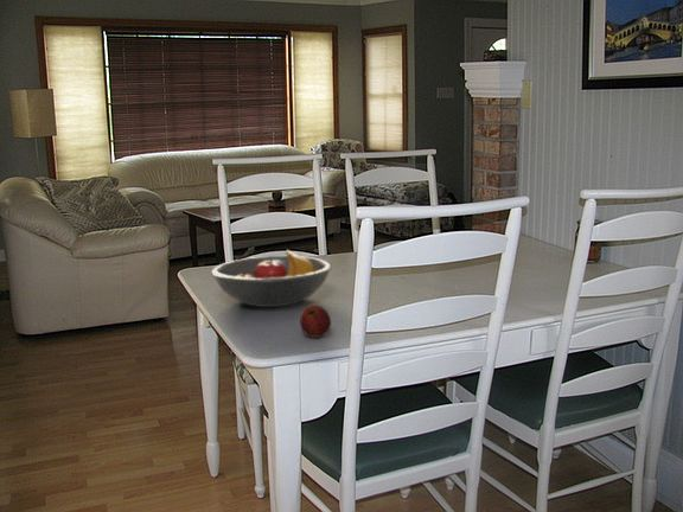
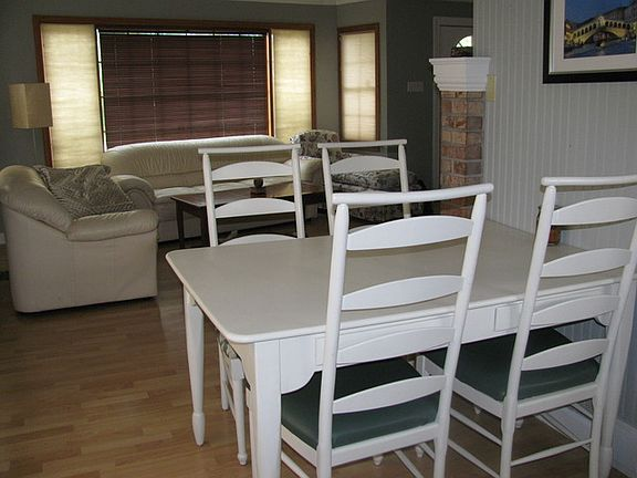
- fruit bowl (272, 279)
- apple (315, 320)
